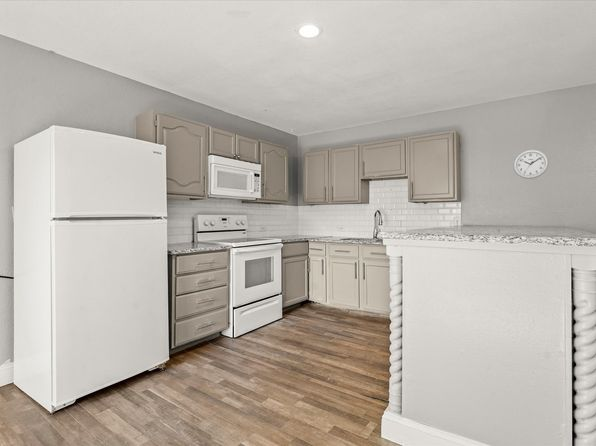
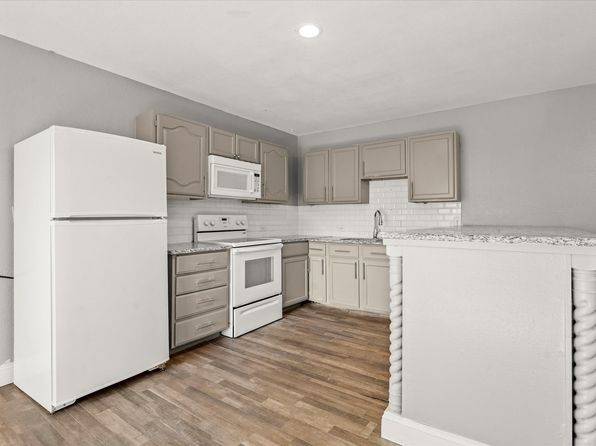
- wall clock (530, 164)
